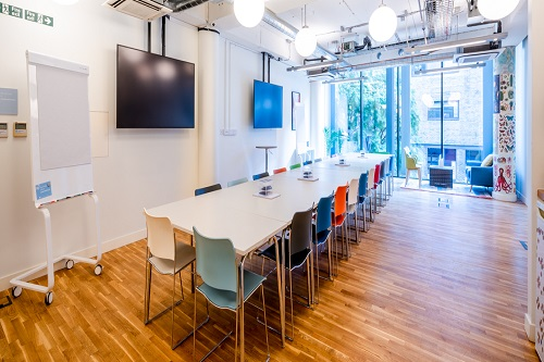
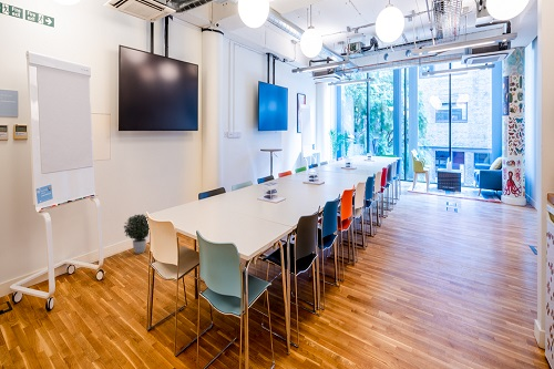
+ potted plant (140, 233)
